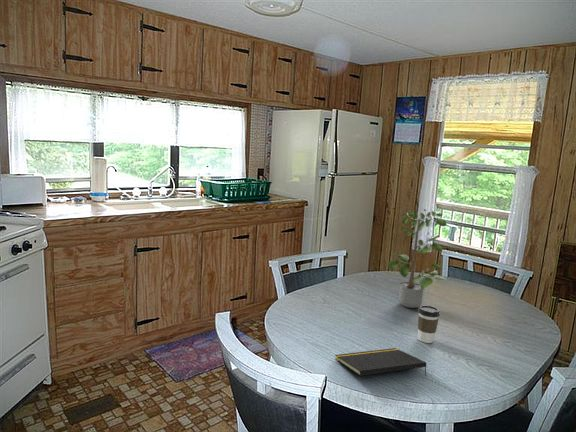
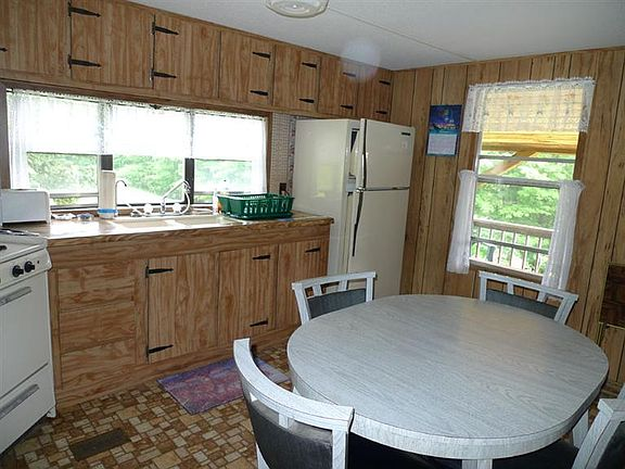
- notepad (379, 360)
- coffee cup (427, 324)
- potted plant (415, 258)
